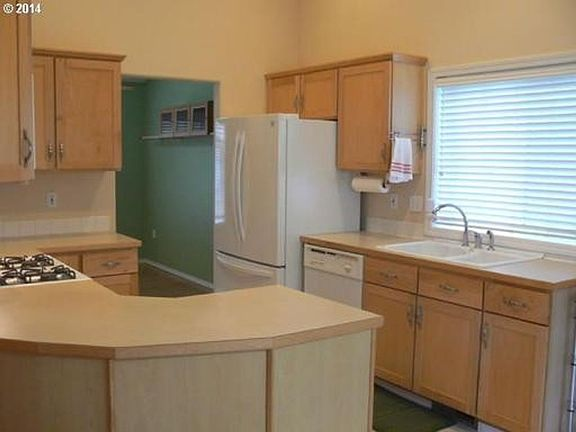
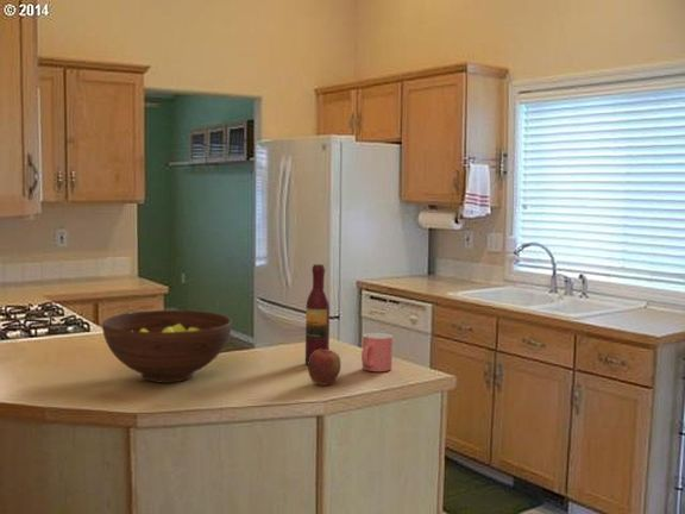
+ apple (323, 365)
+ mug (373, 352)
+ fruit bowl (168, 349)
+ wine bottle (318, 314)
